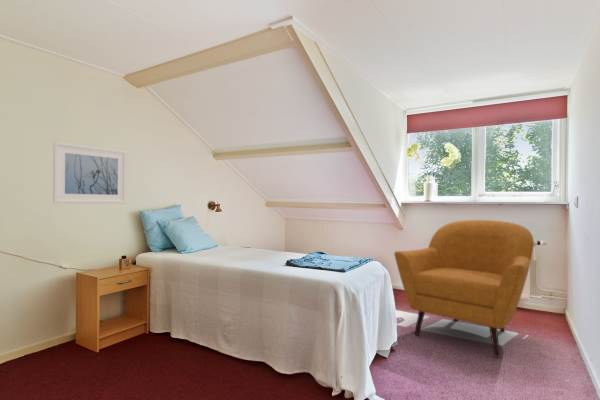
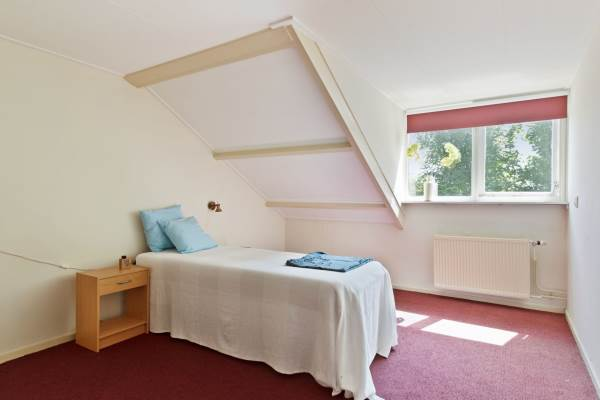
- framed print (92, 175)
- armchair (470, 276)
